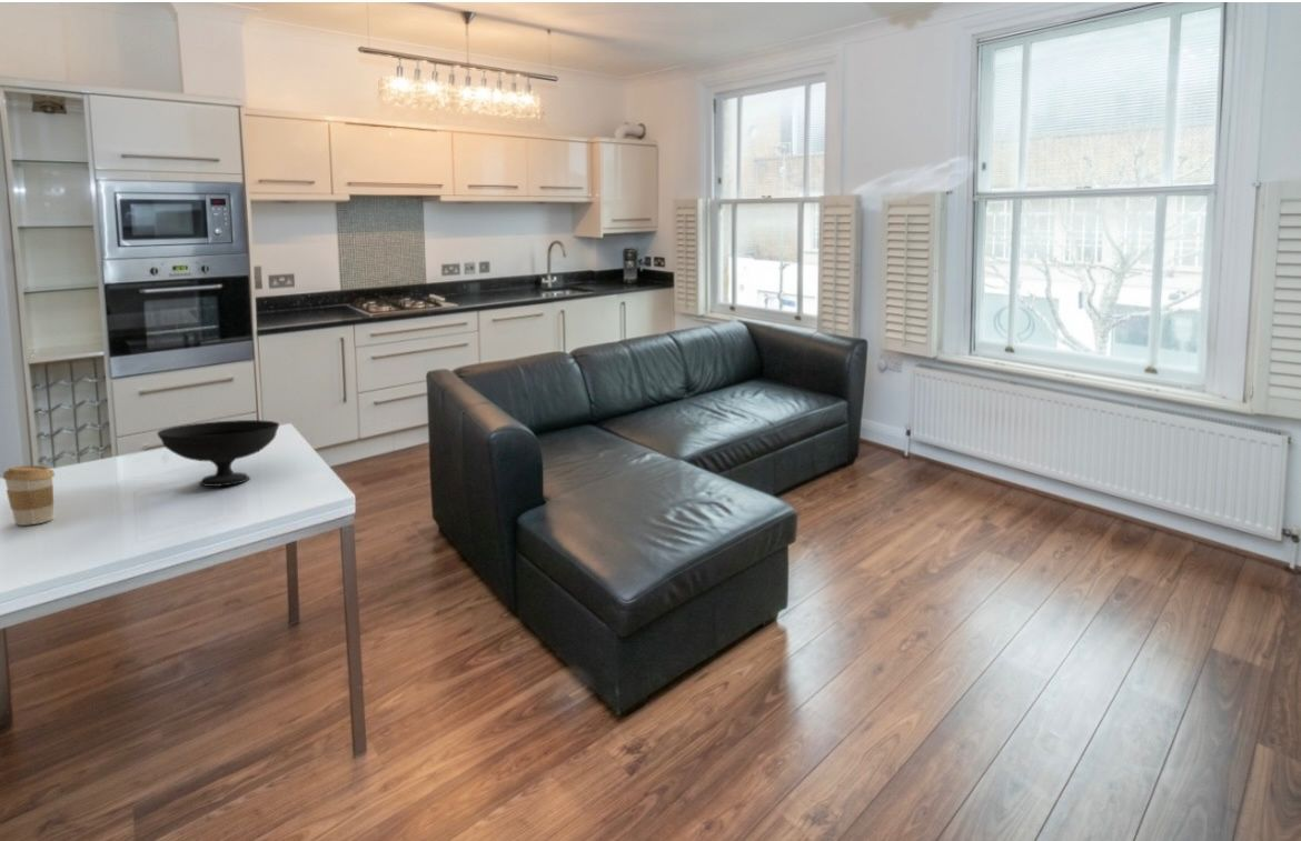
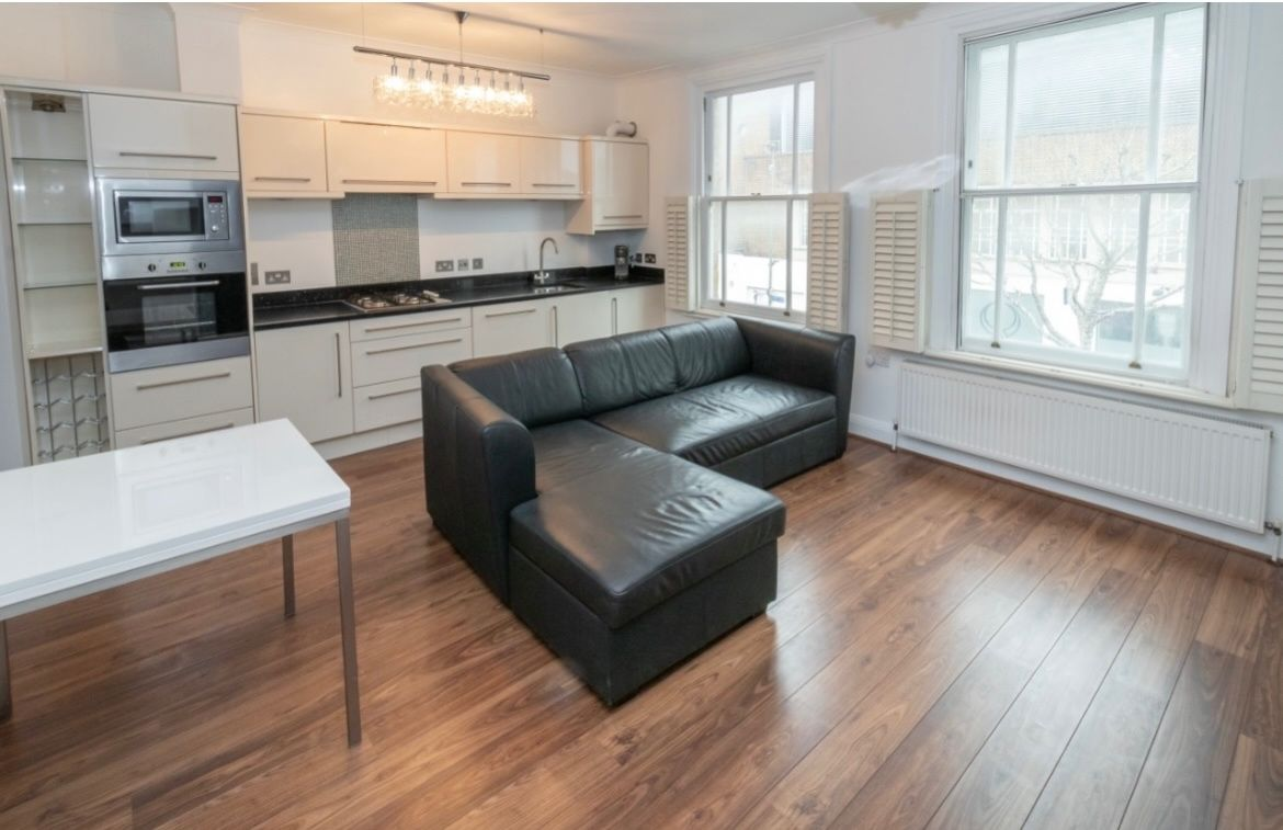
- coffee cup (31, 493)
- bowl (222, 454)
